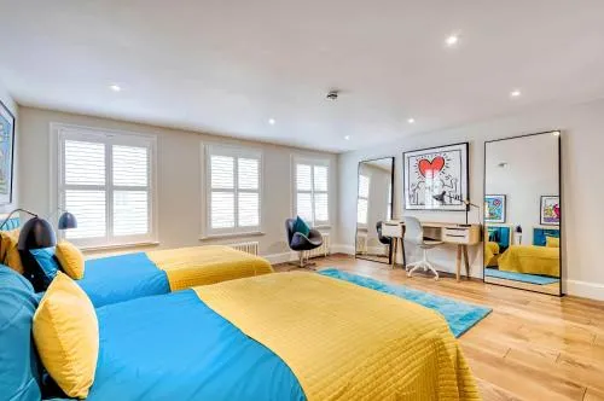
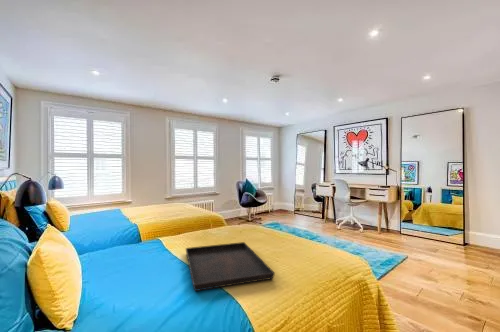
+ serving tray (224, 261)
